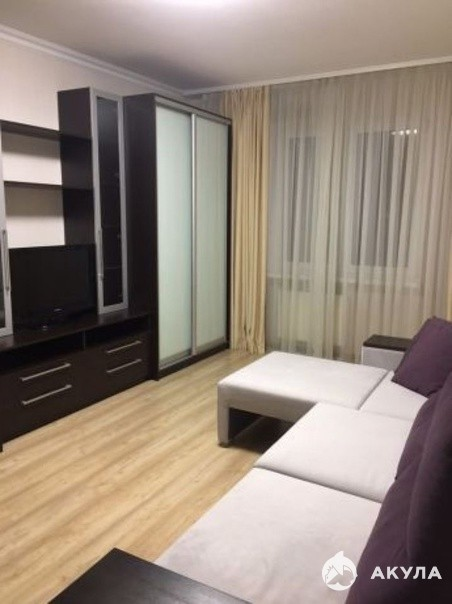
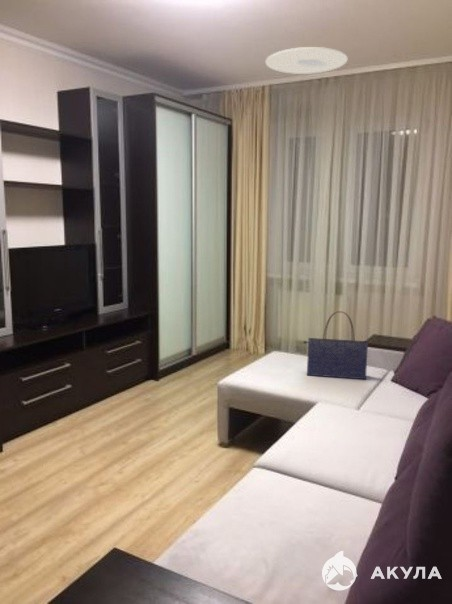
+ ceiling light (306, 57)
+ tote bag (335, 343)
